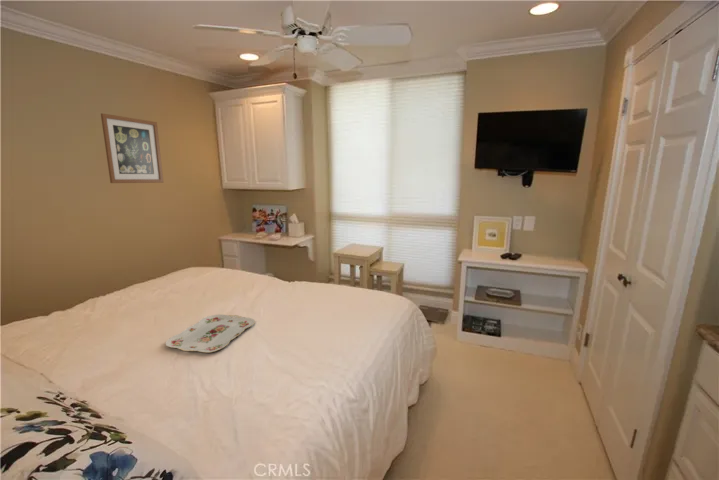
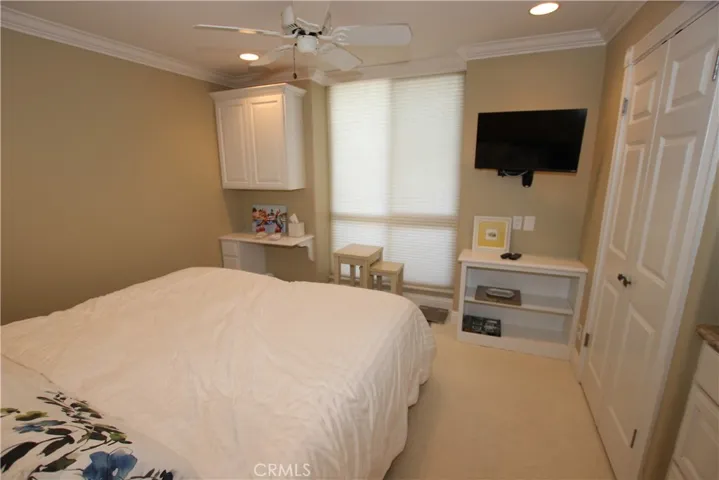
- wall art (134, 151)
- serving tray (213, 332)
